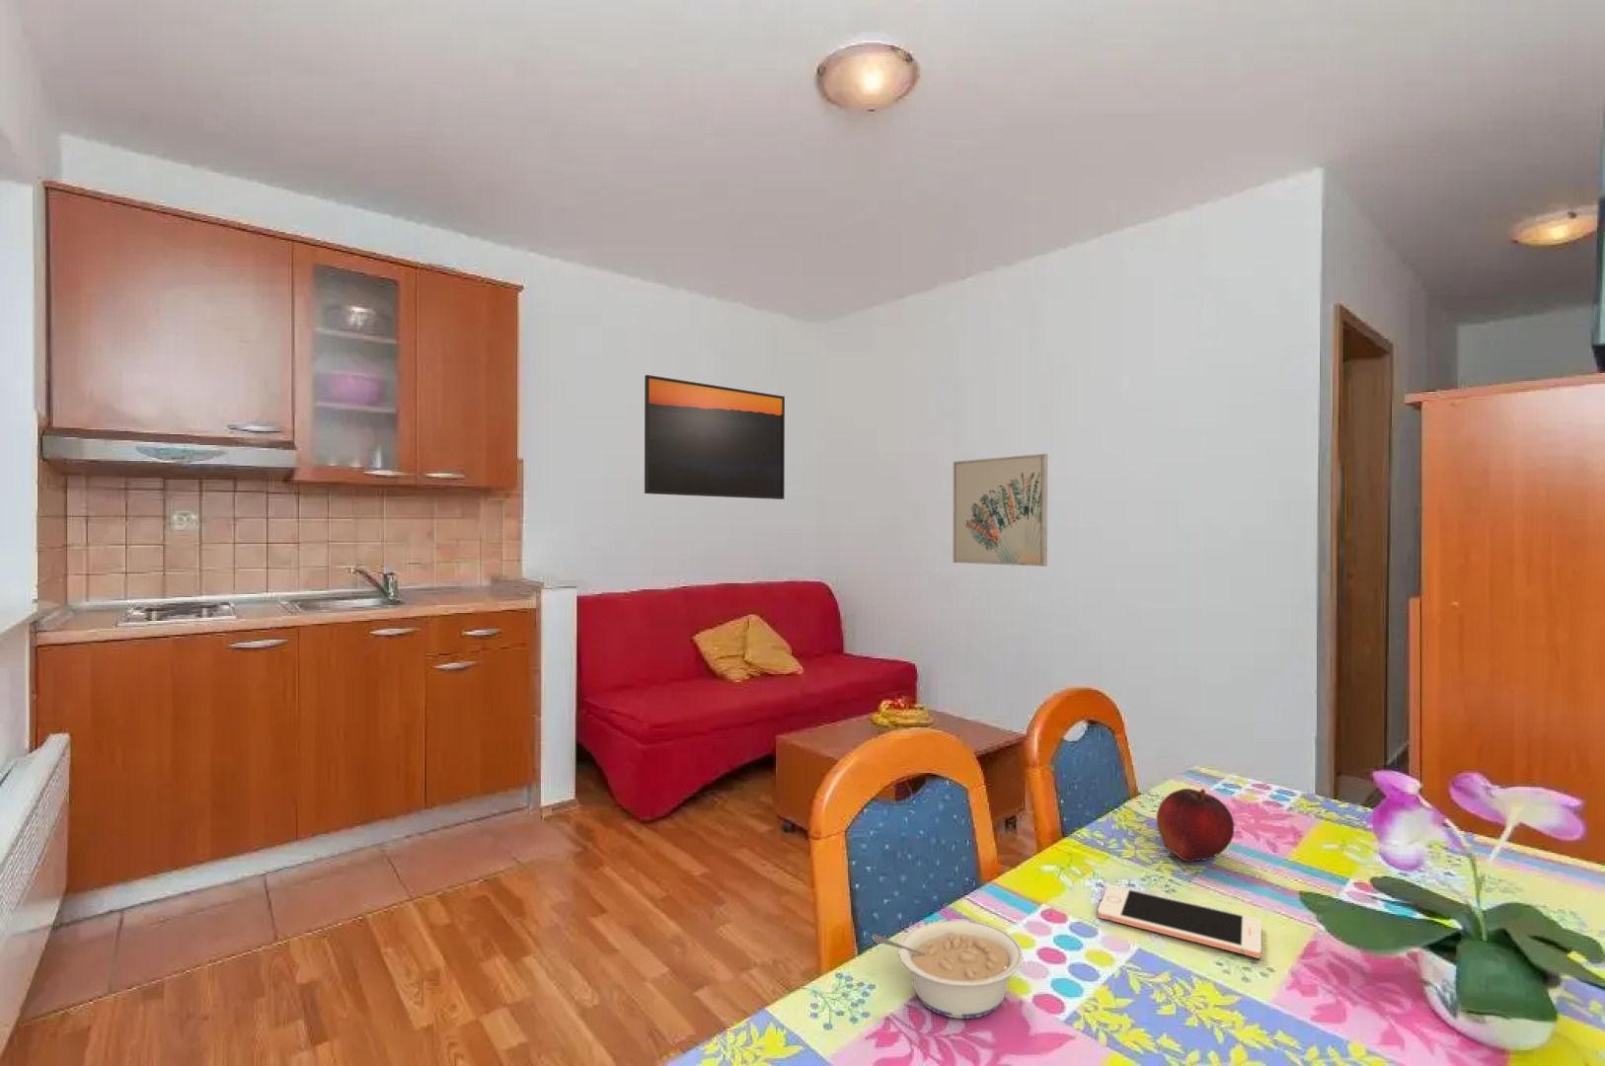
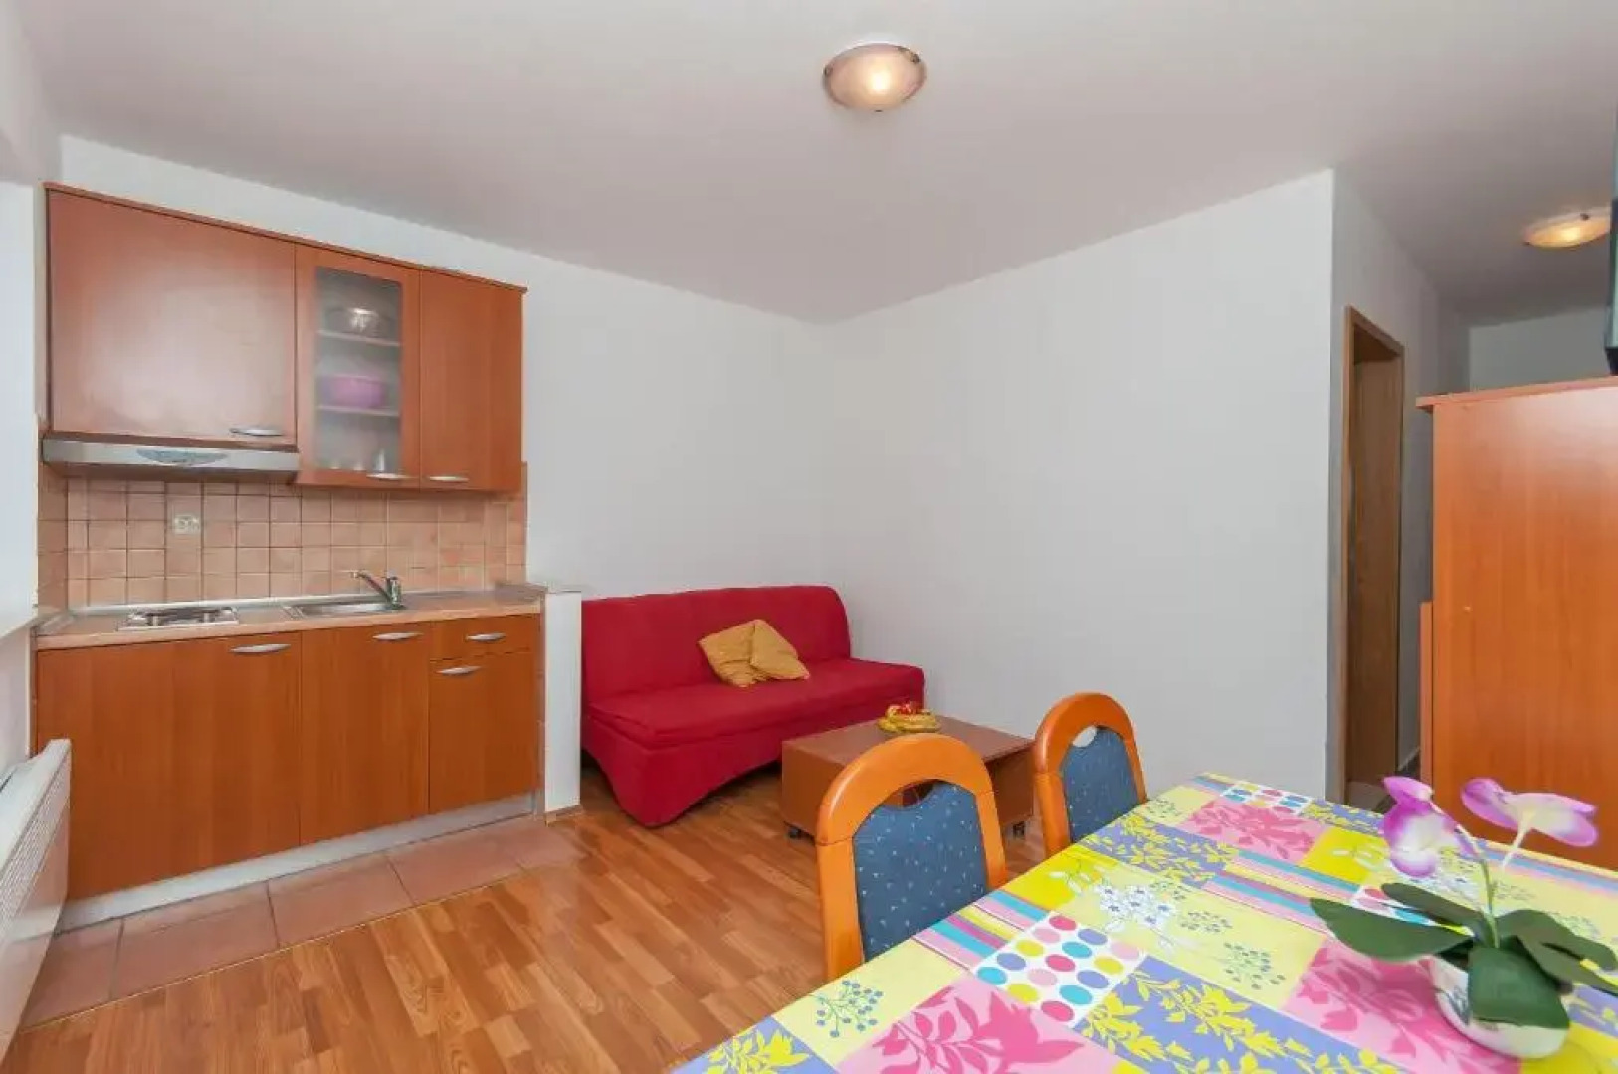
- fruit (1195, 823)
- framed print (719, 441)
- cell phone (1178, 918)
- wall art (997, 510)
- legume (955, 968)
